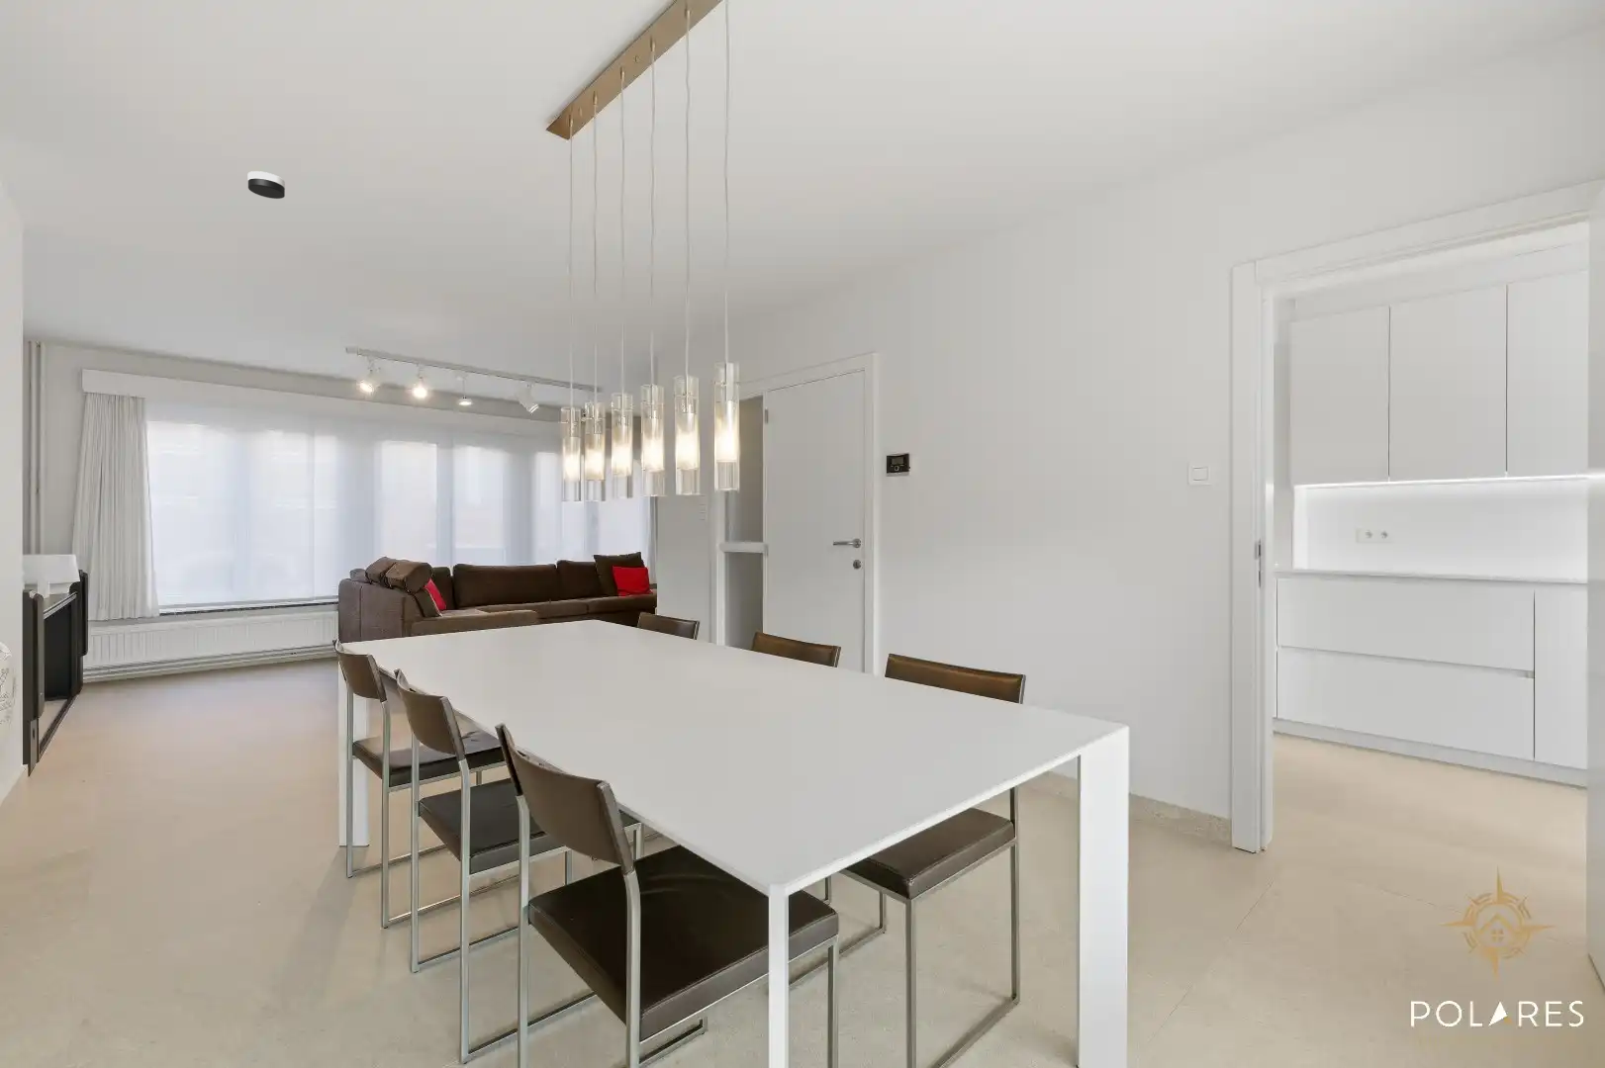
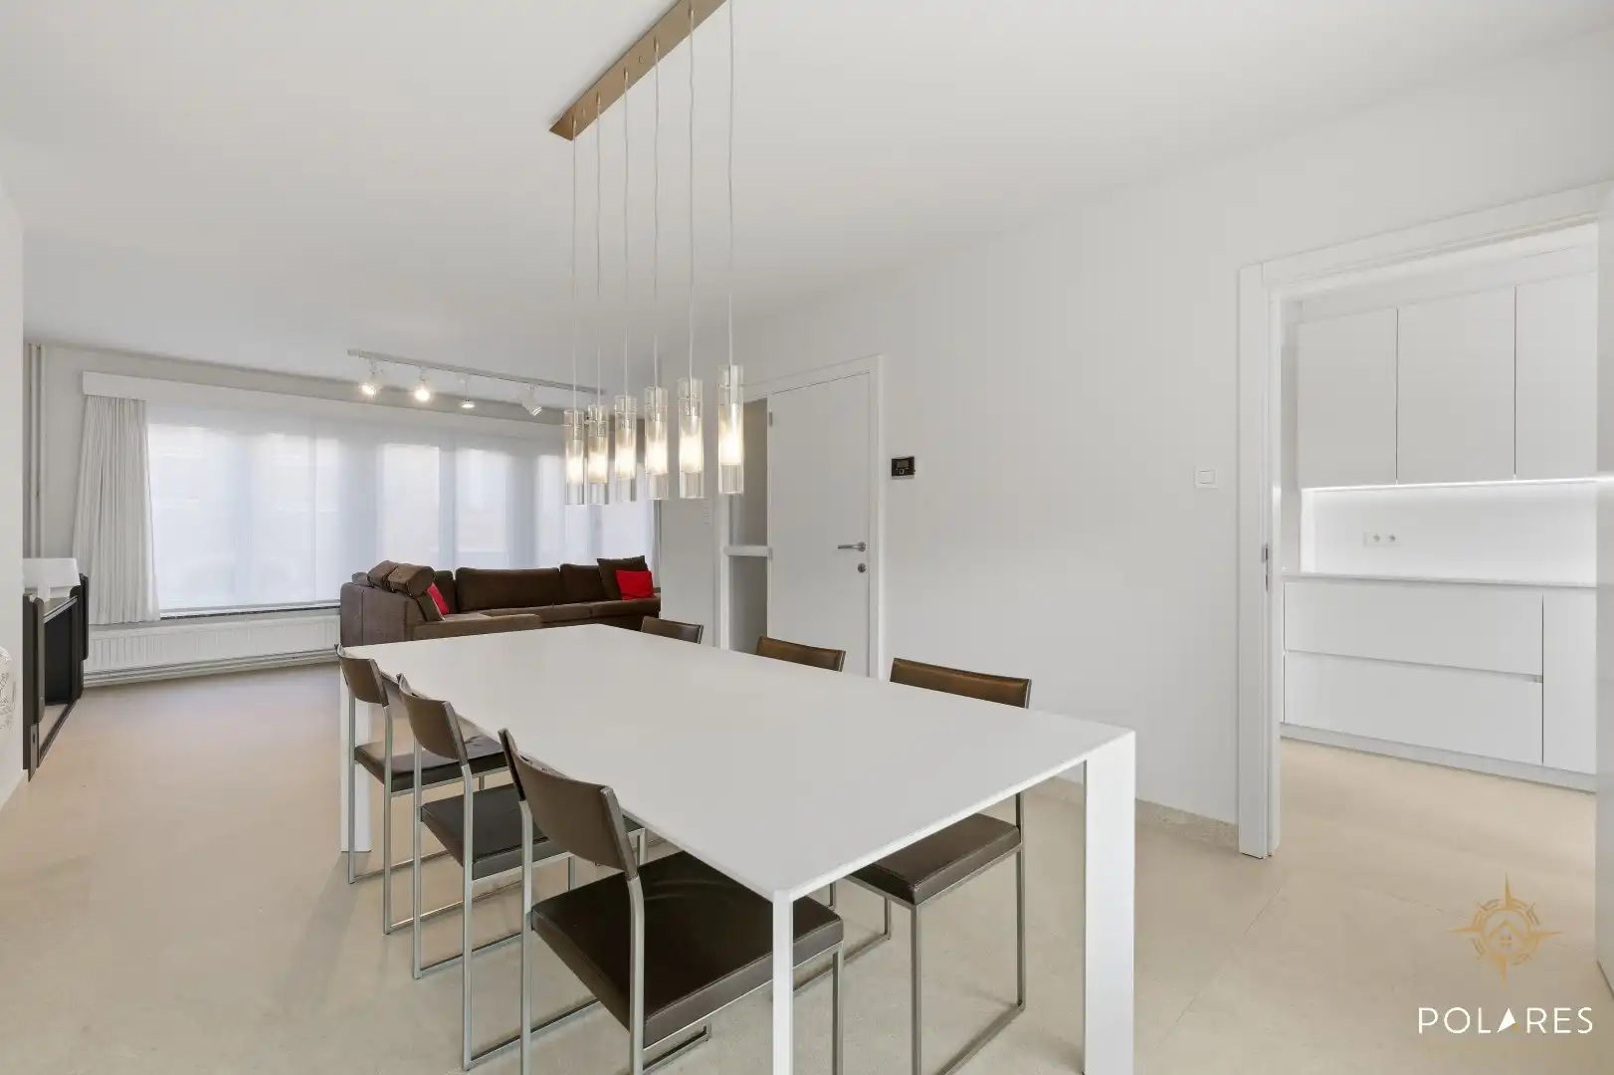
- smoke detector (266, 185)
